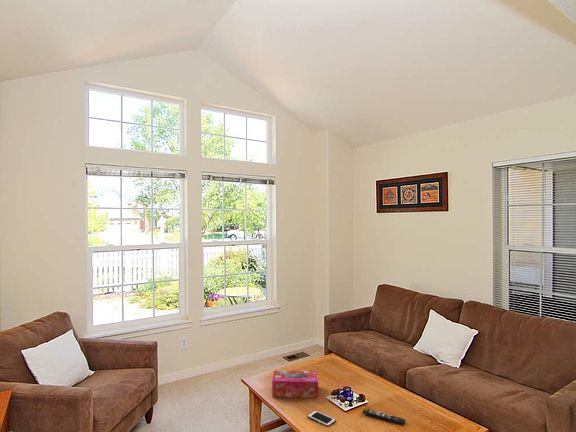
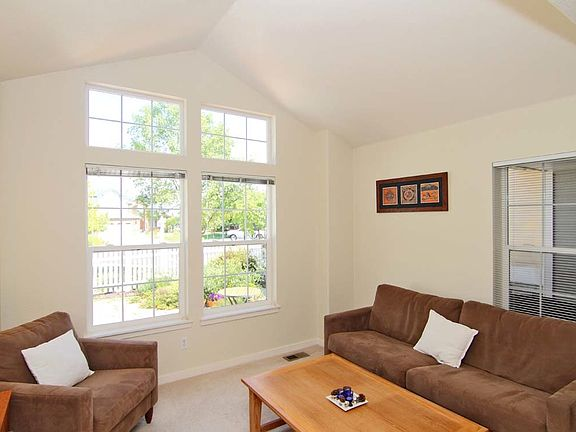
- remote control (383, 416)
- tissue box (295, 383)
- cell phone (321, 418)
